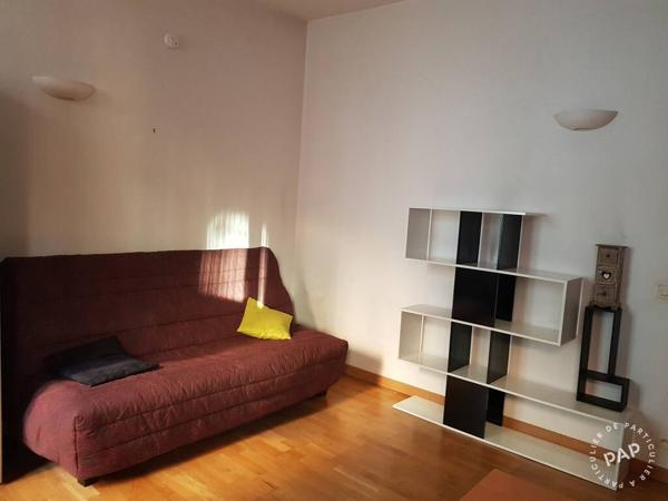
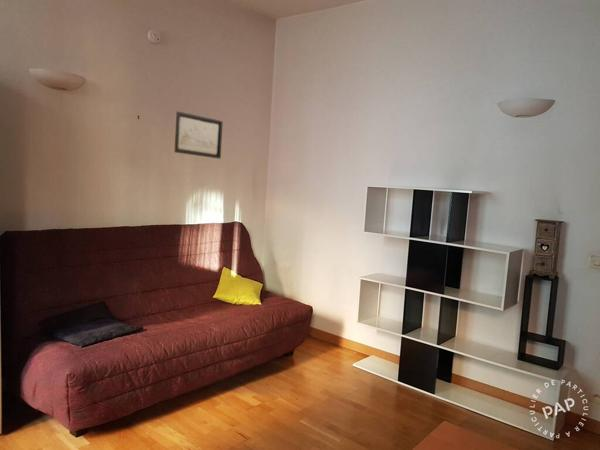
+ wall art (199, 136)
